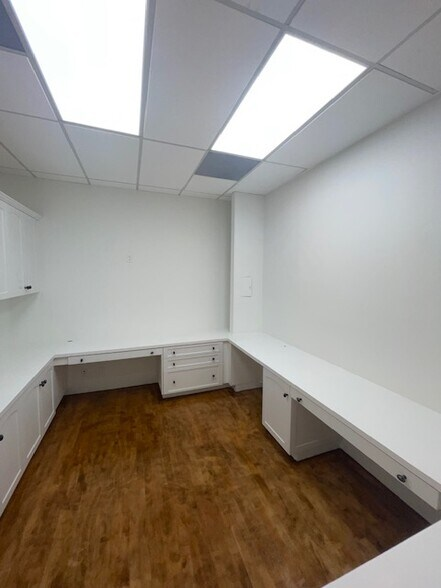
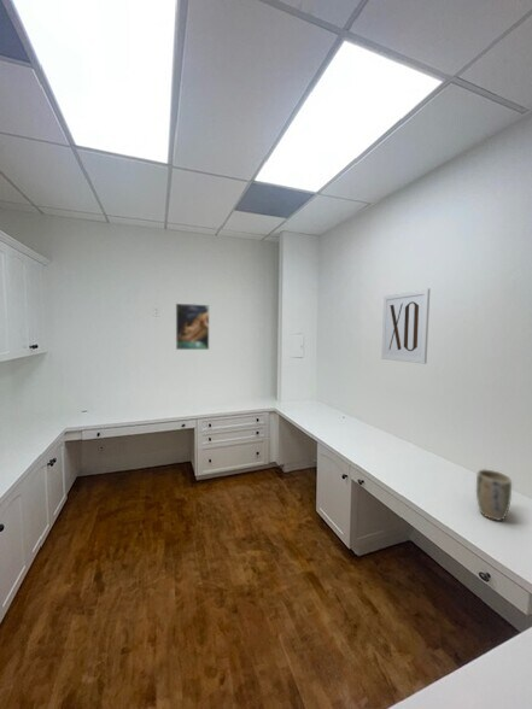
+ plant pot (492, 494)
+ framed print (192, 327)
+ wall art (403, 327)
